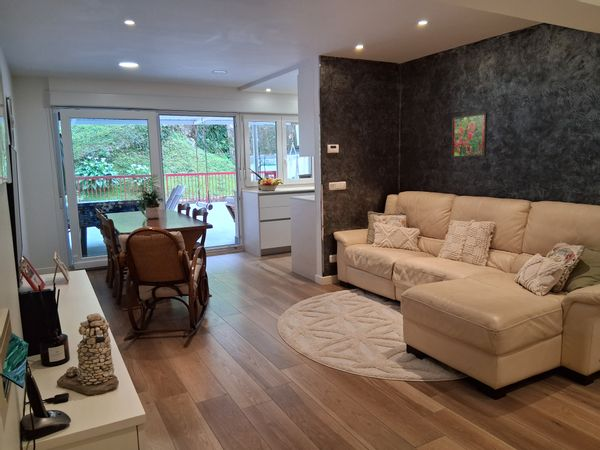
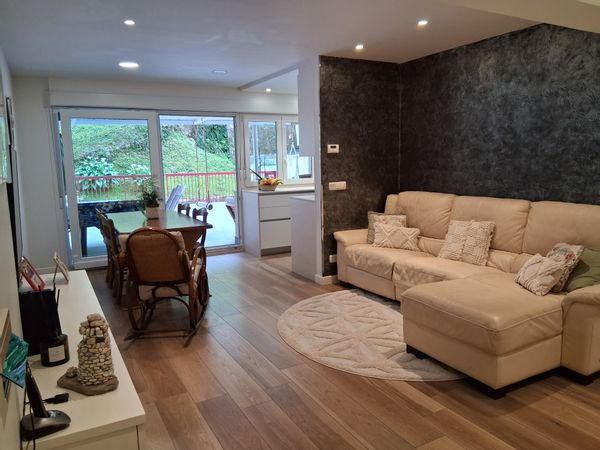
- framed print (468, 136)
